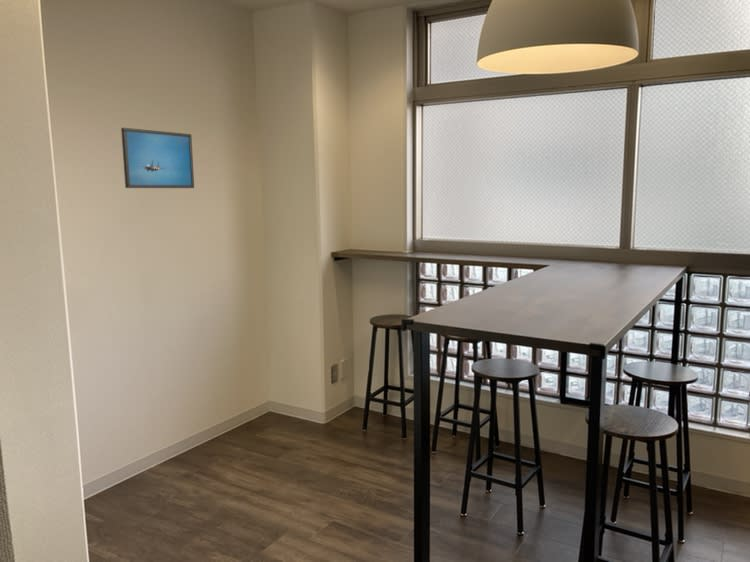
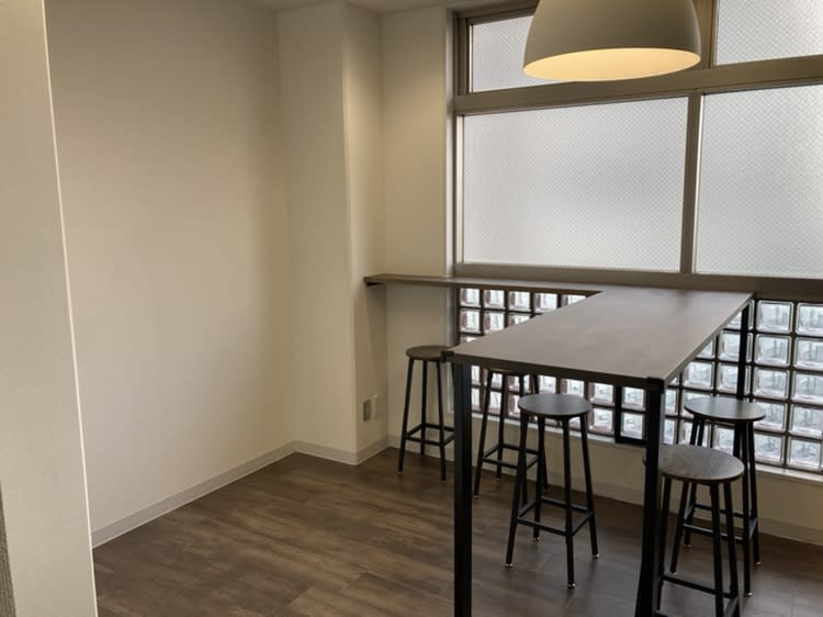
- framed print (160, 159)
